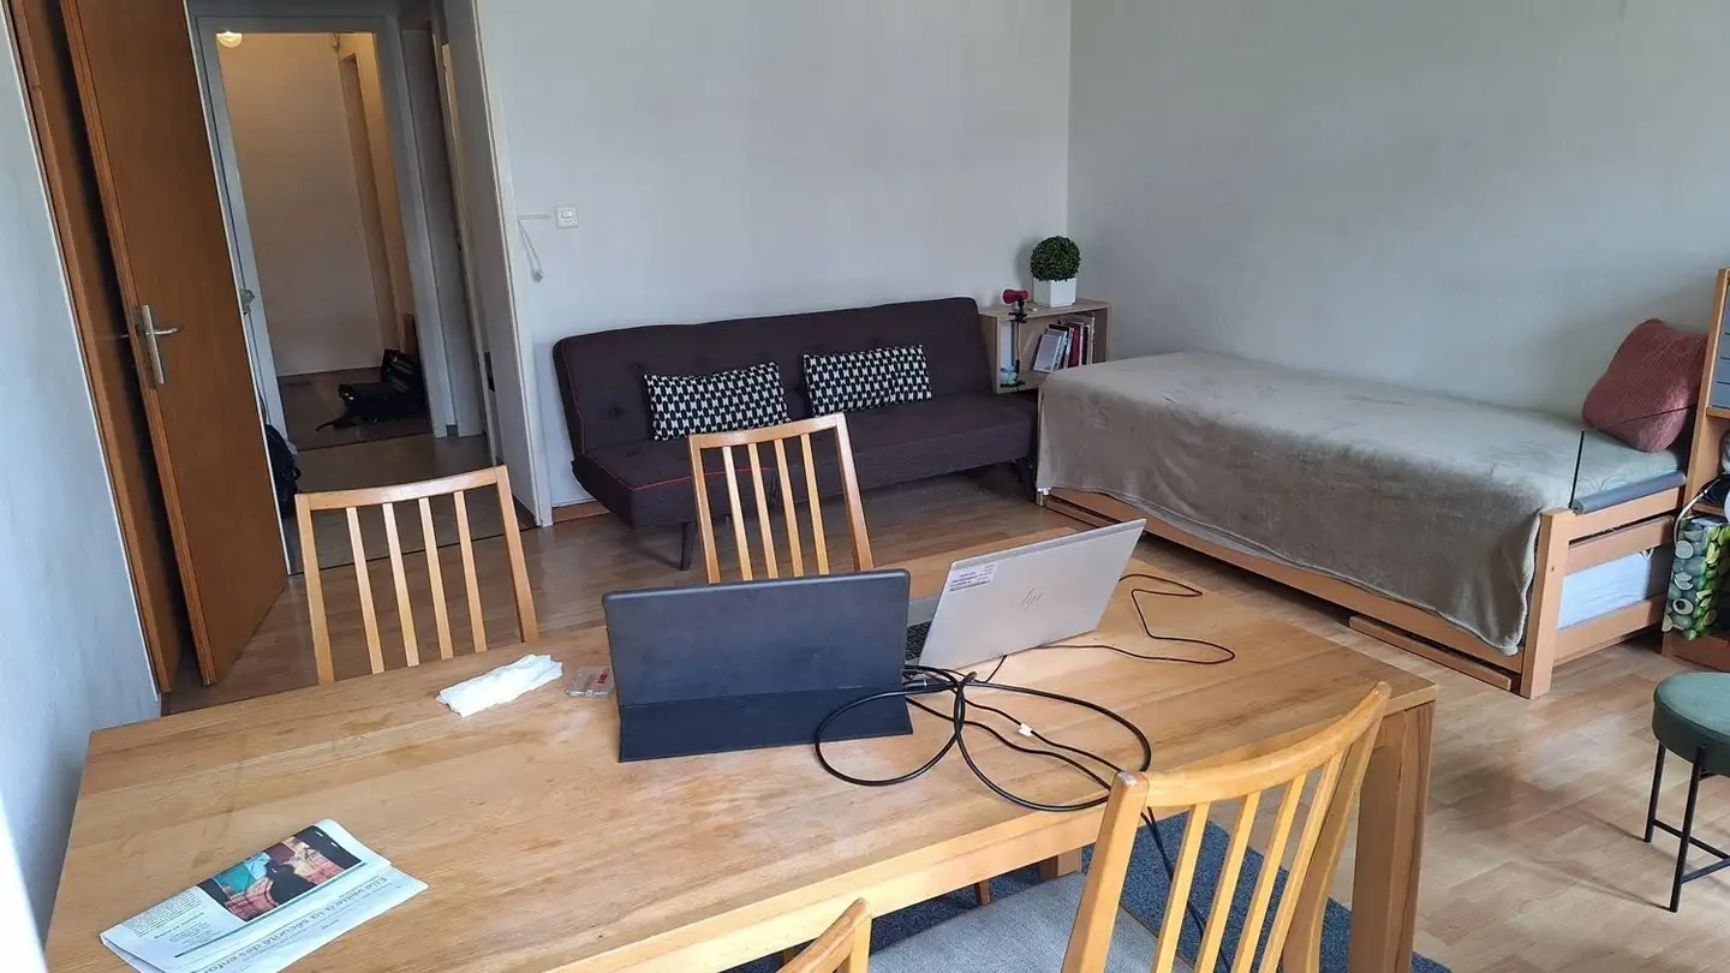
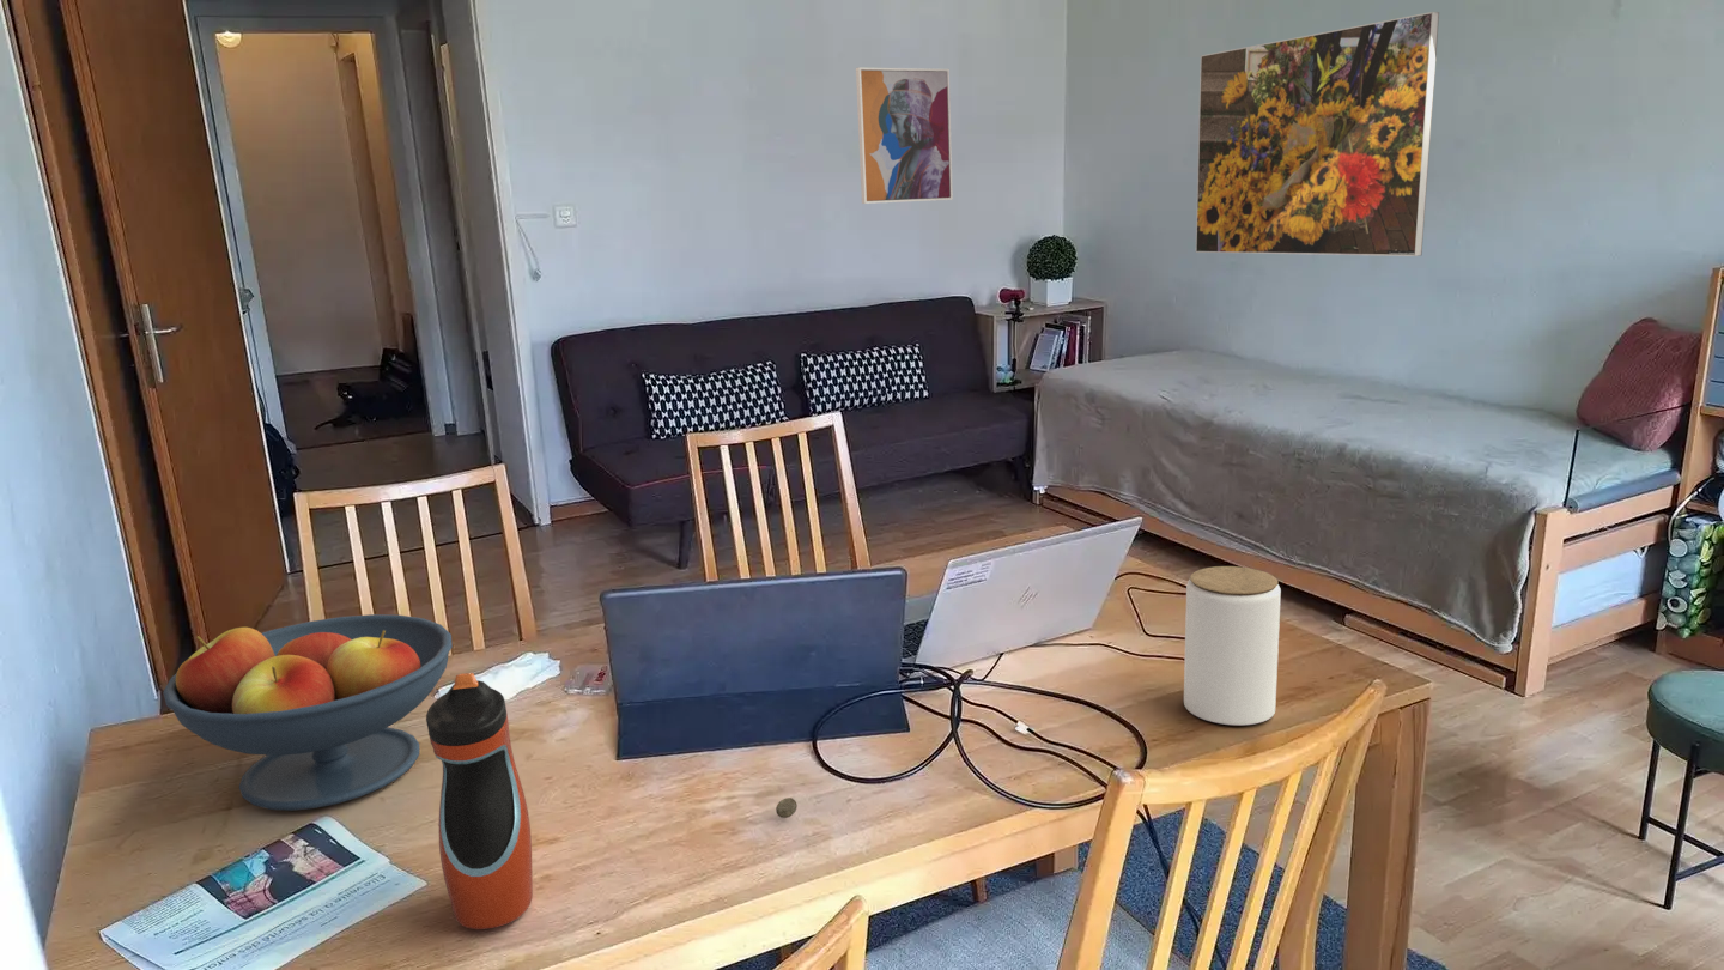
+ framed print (1301, 147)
+ wall art (905, 135)
+ fruit bowl (320, 695)
+ water bottle (479, 795)
+ jar (1231, 643)
+ coin (785, 807)
